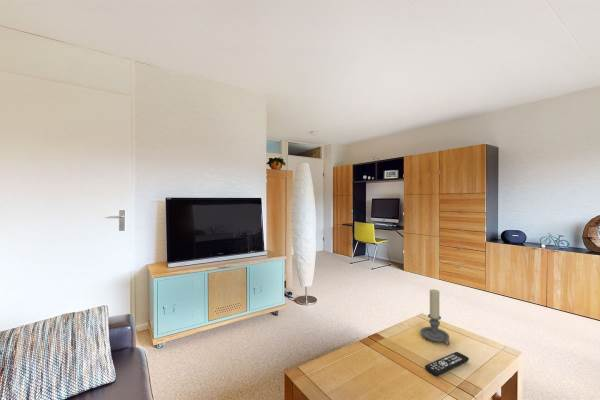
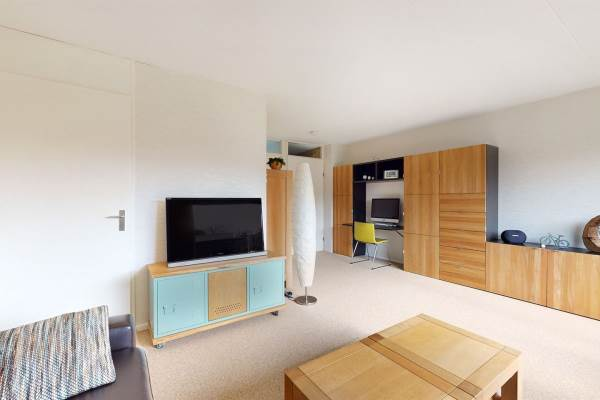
- candle holder (436, 314)
- remote control (447, 363)
